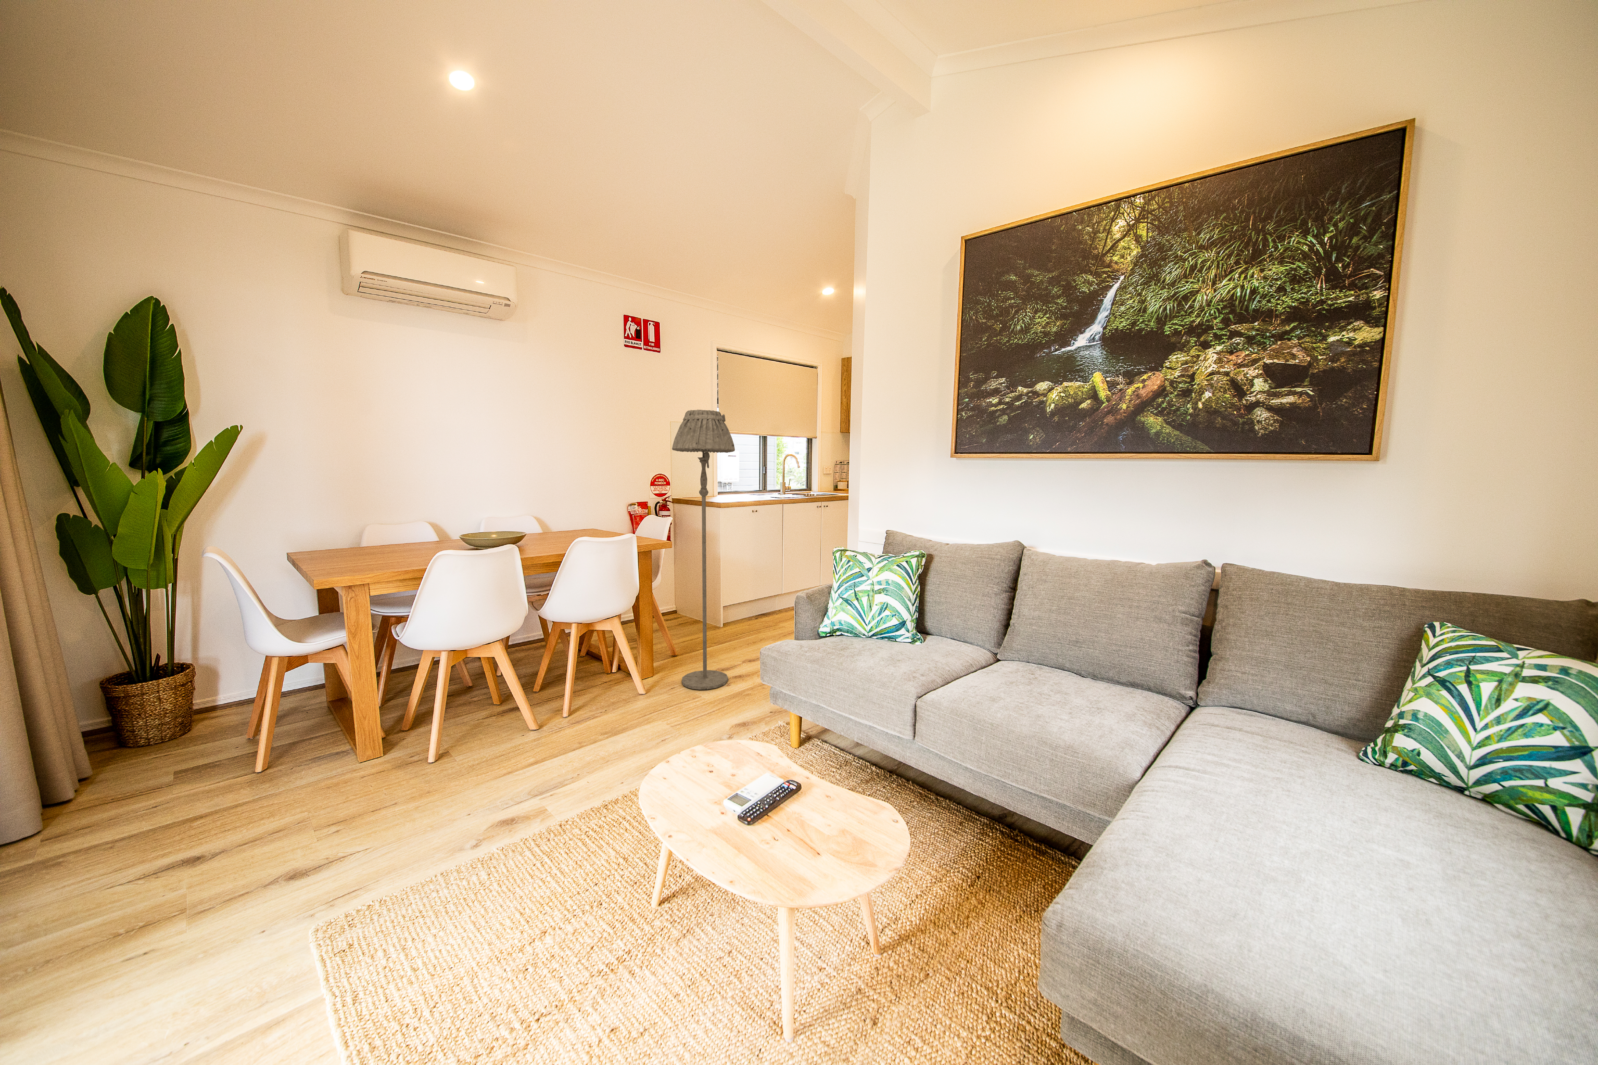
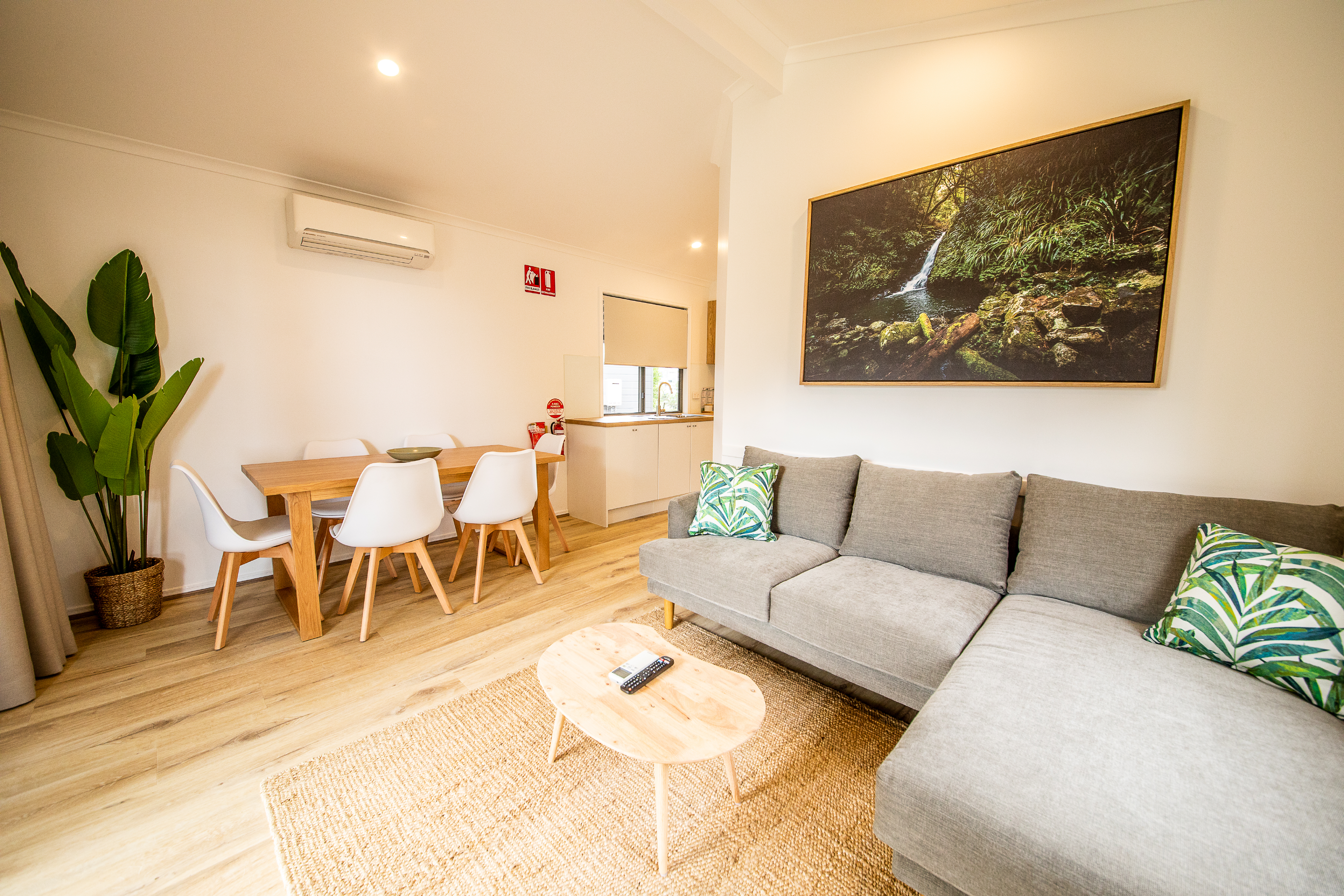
- floor lamp (704, 549)
